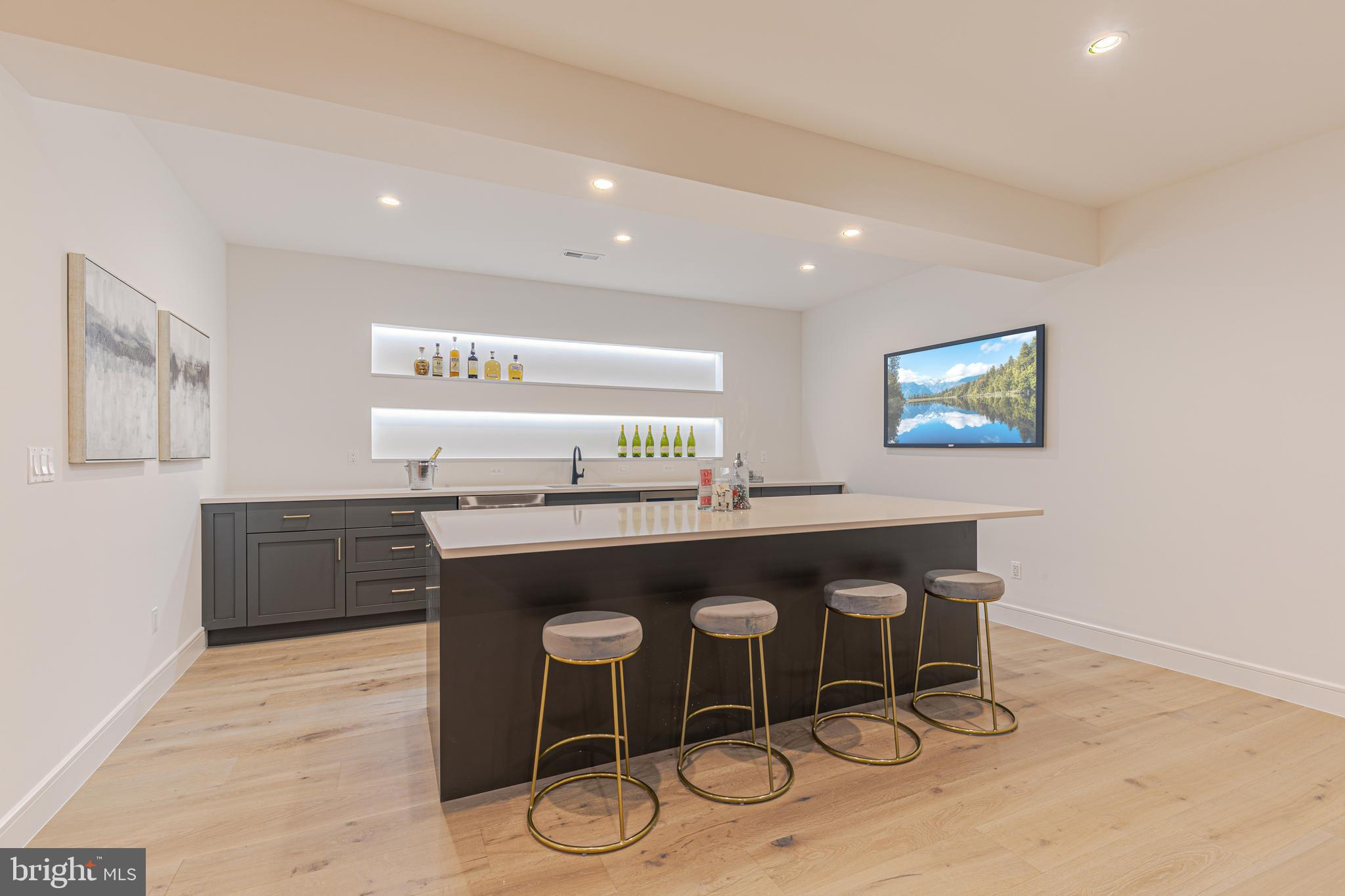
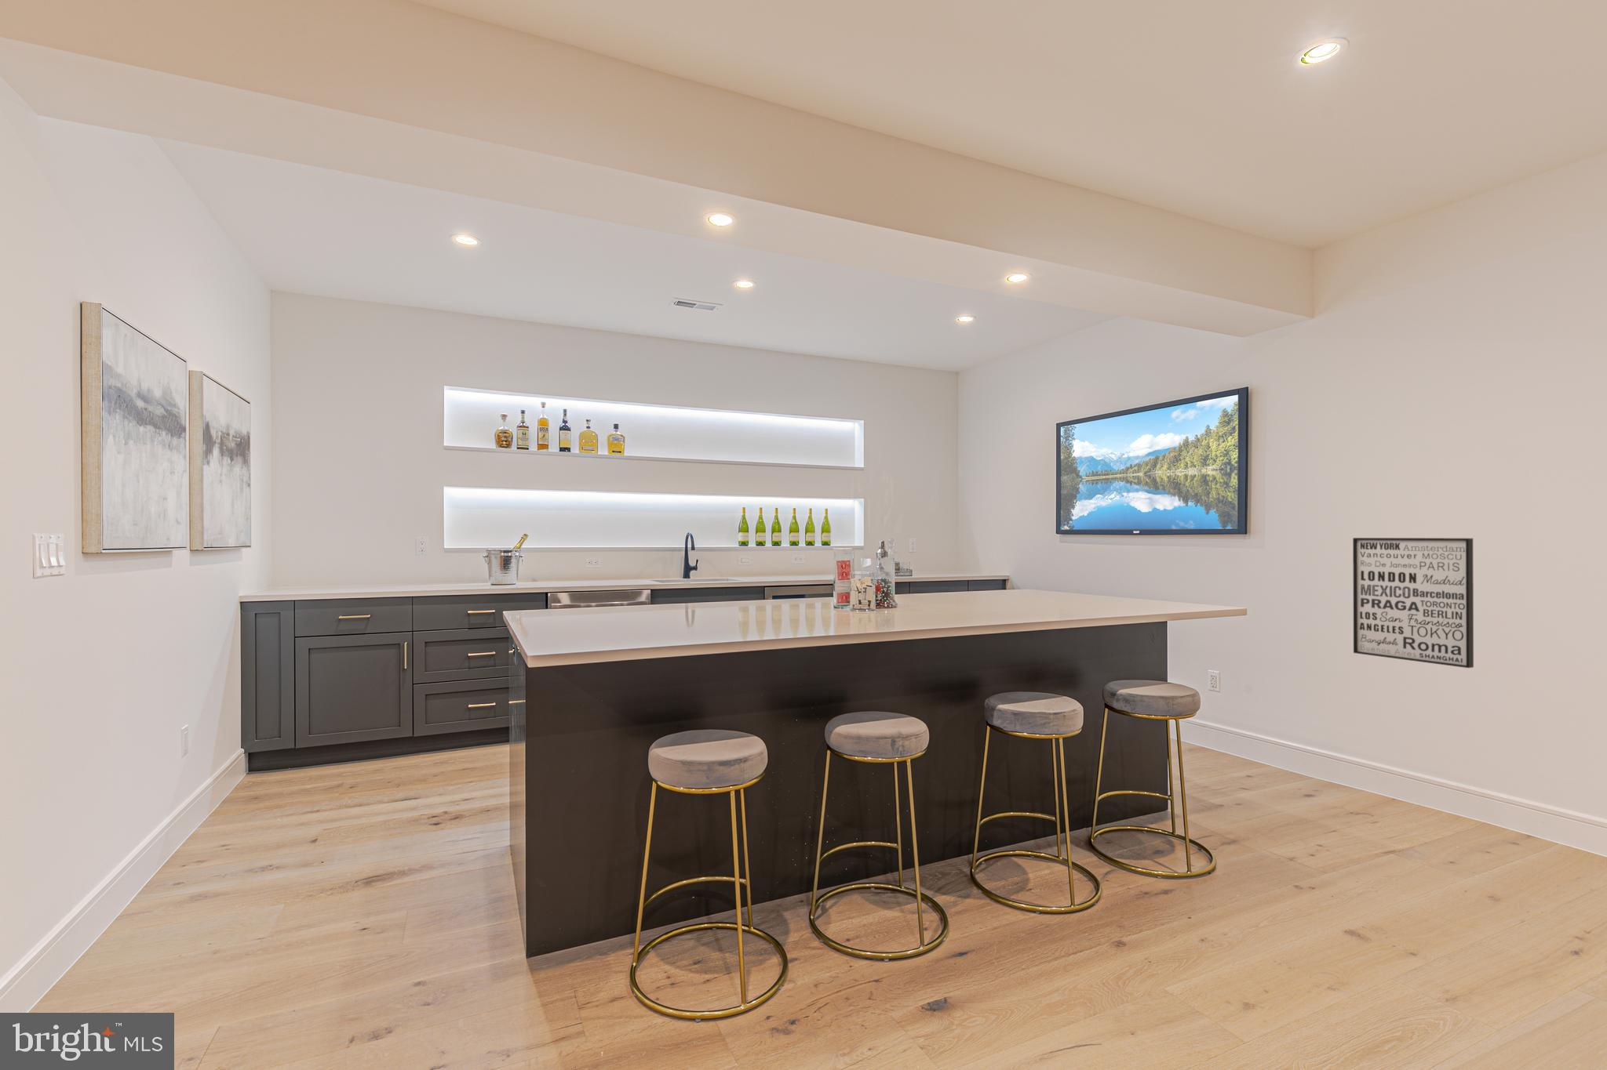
+ wall art (1410, 598)
